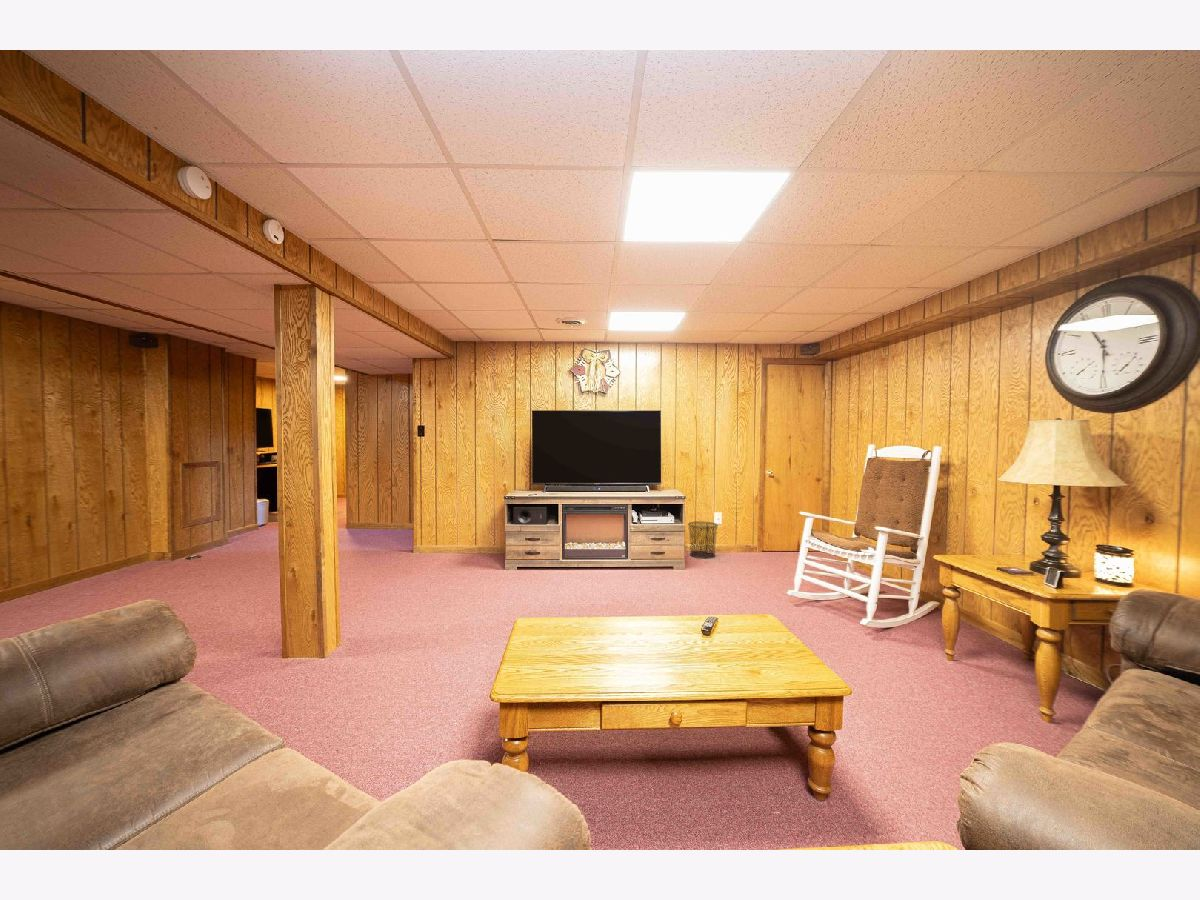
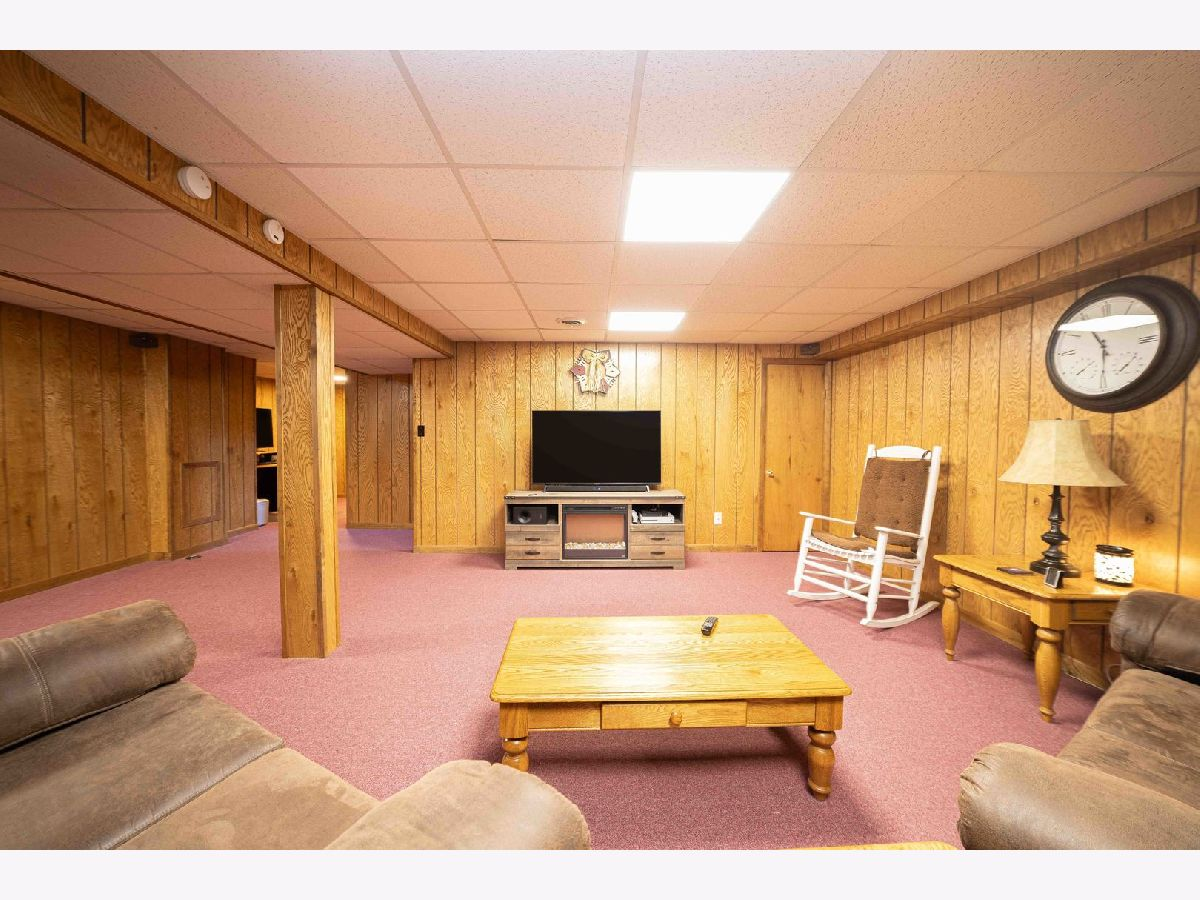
- waste bin (702, 539)
